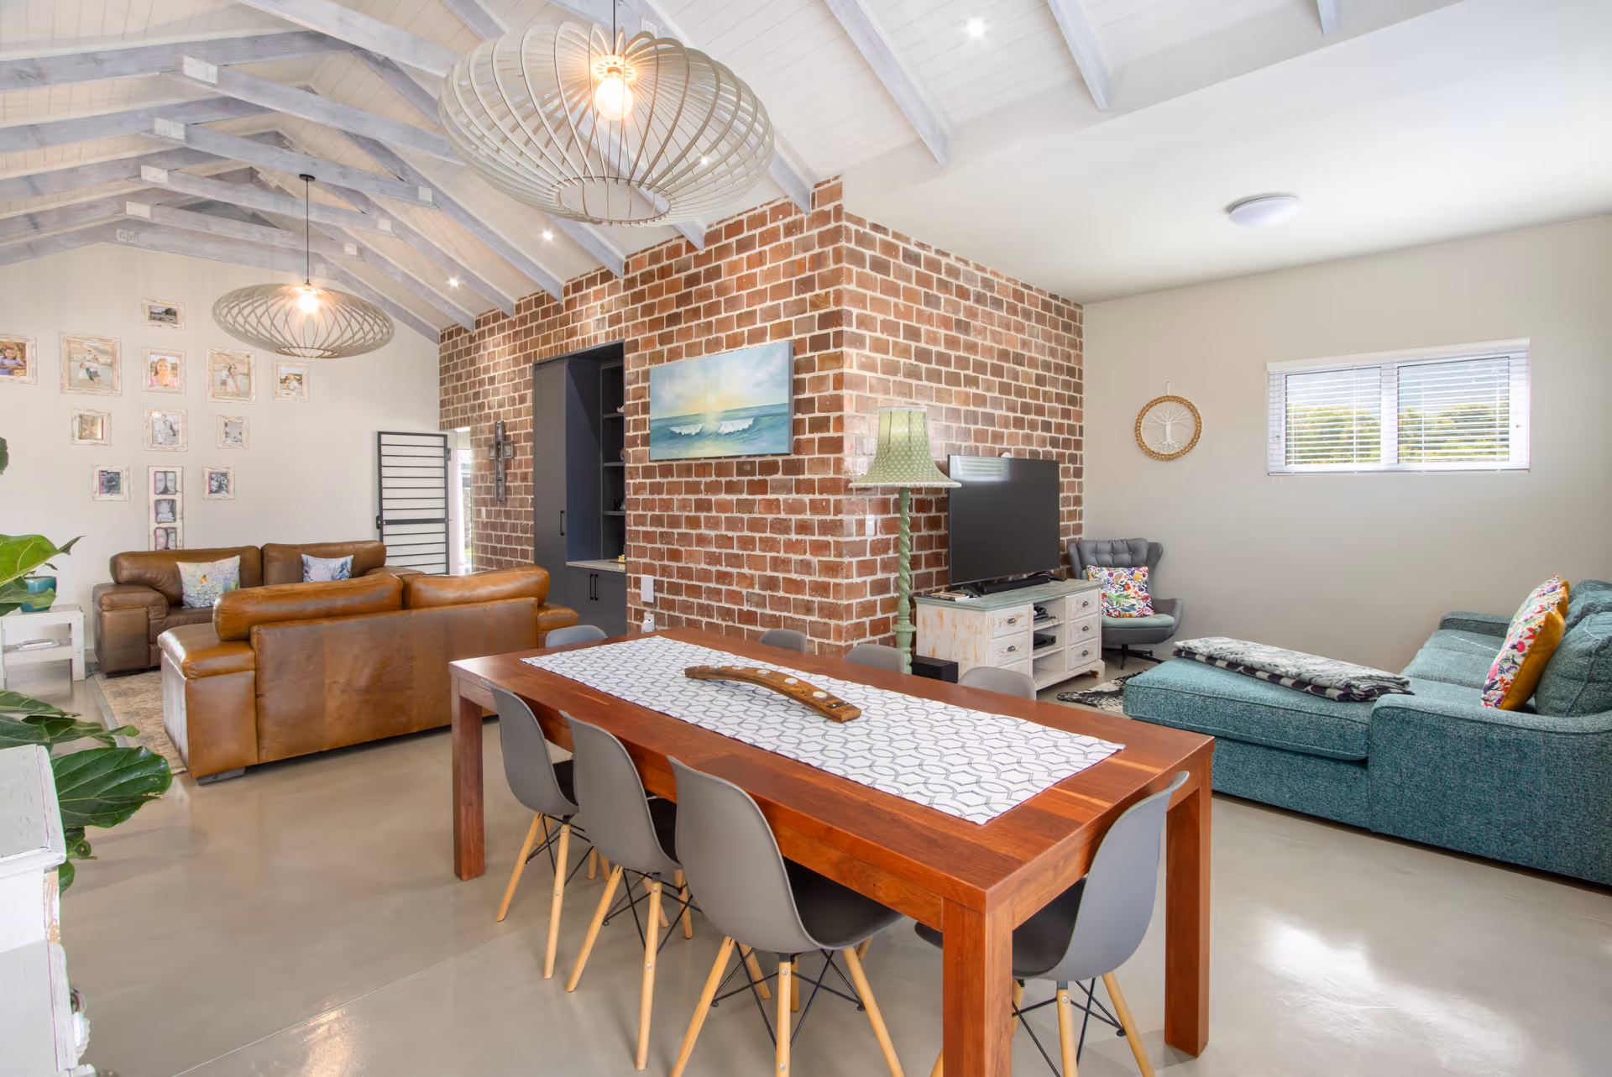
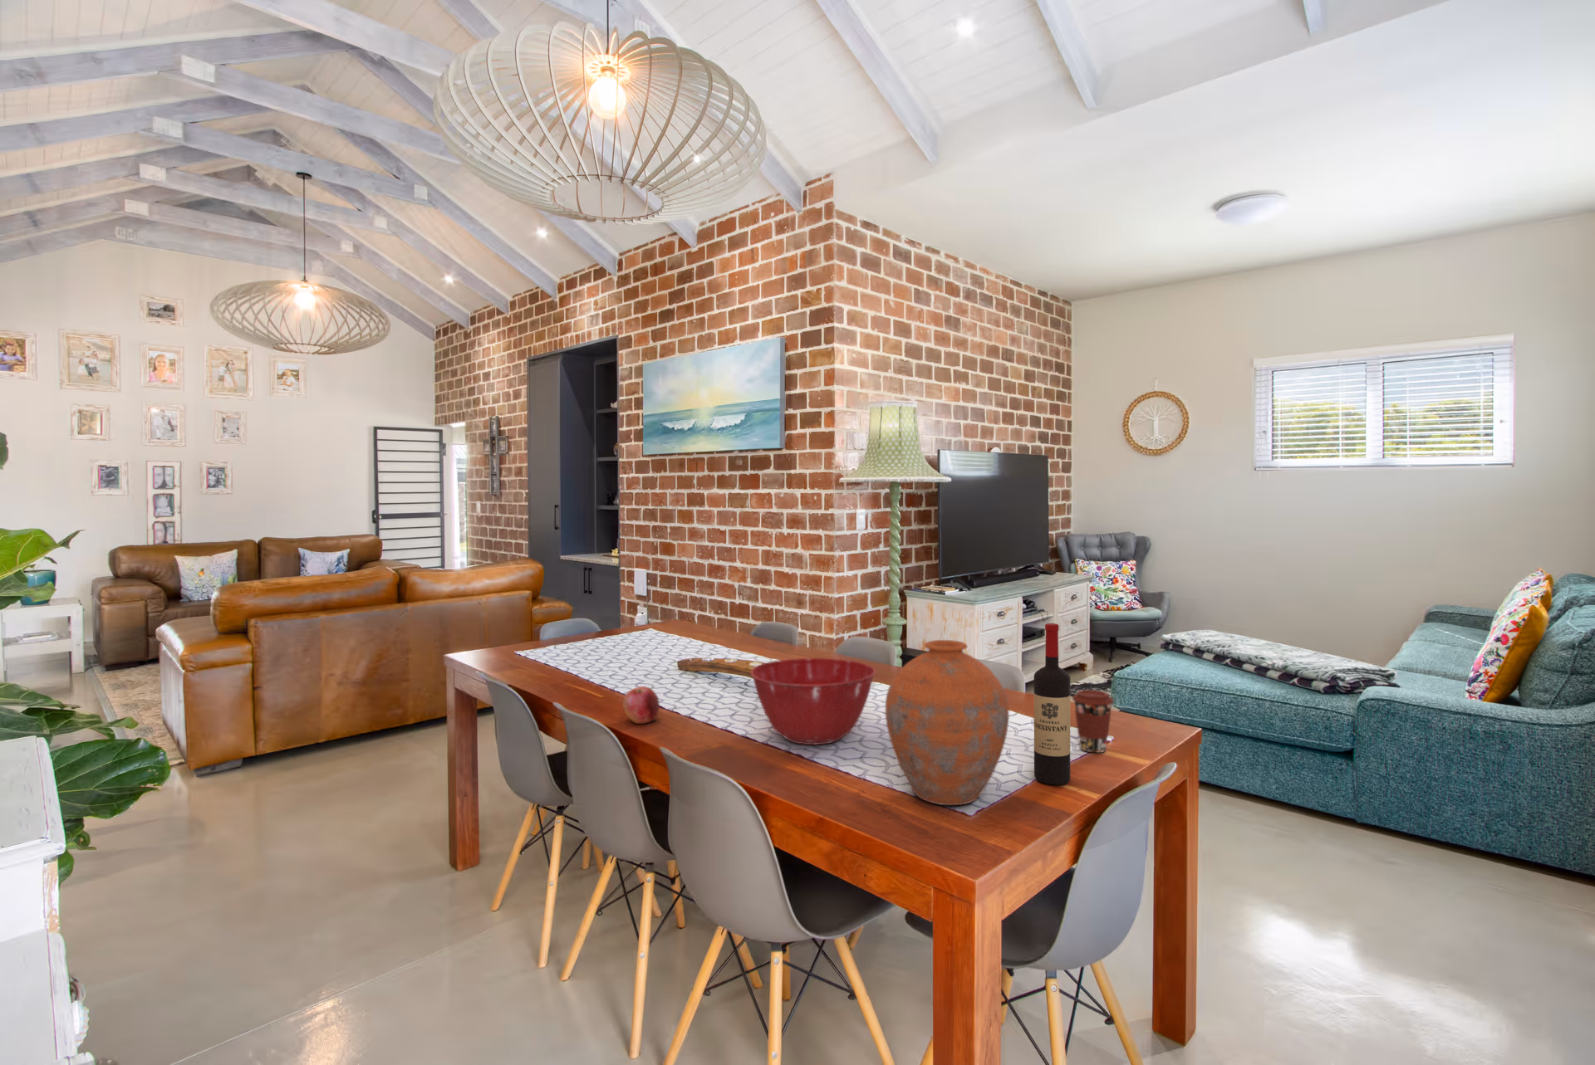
+ mixing bowl (814, 702)
+ vase (946, 719)
+ apple (641, 704)
+ wine bottle (1051, 701)
+ coffee cup (1092, 720)
